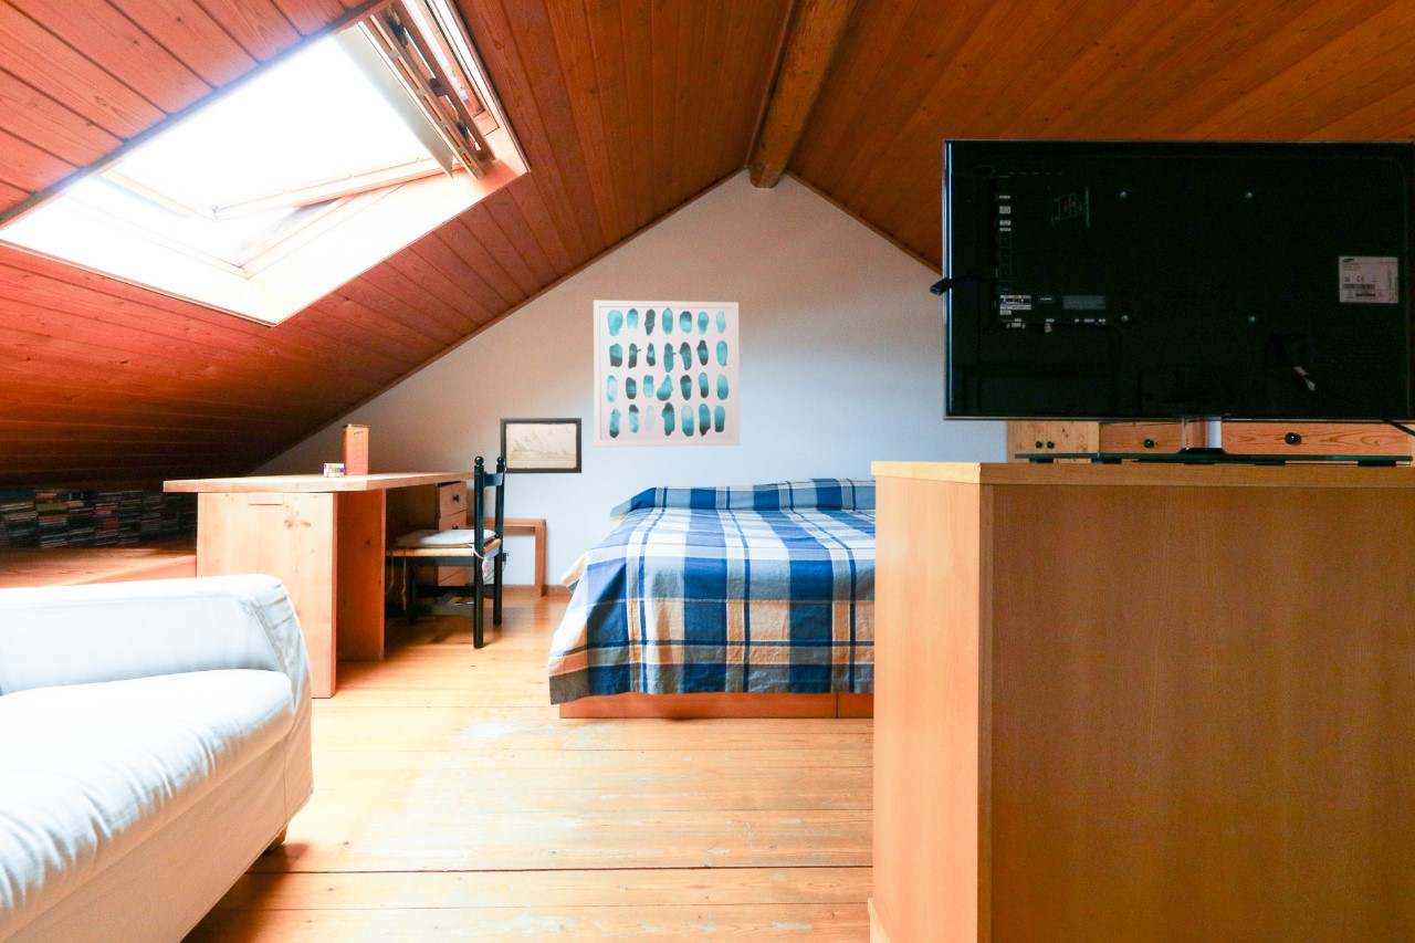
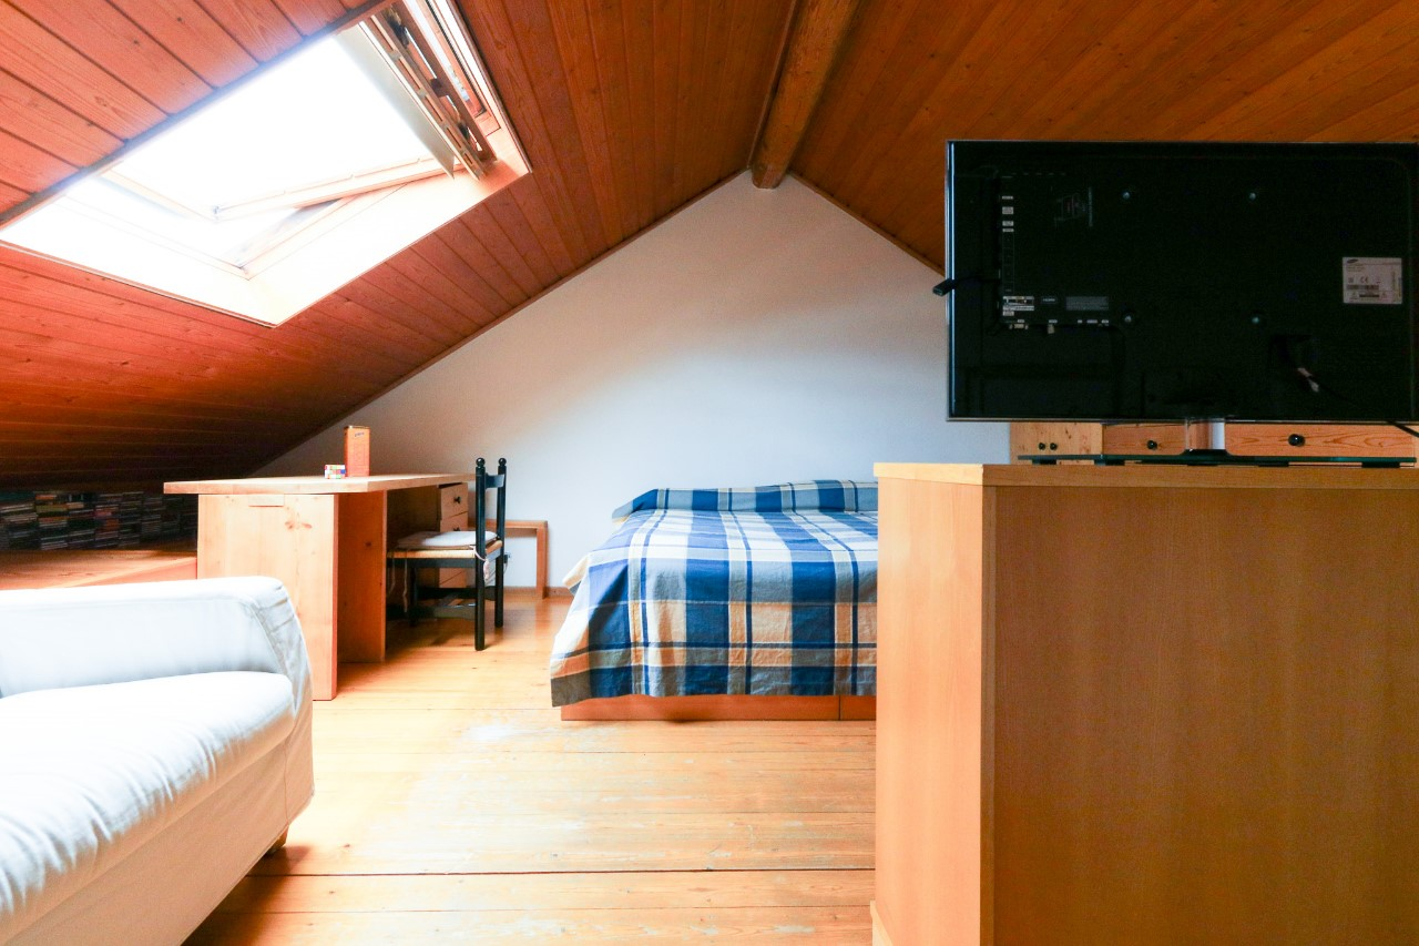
- wall art (667, 374)
- wall art (541, 446)
